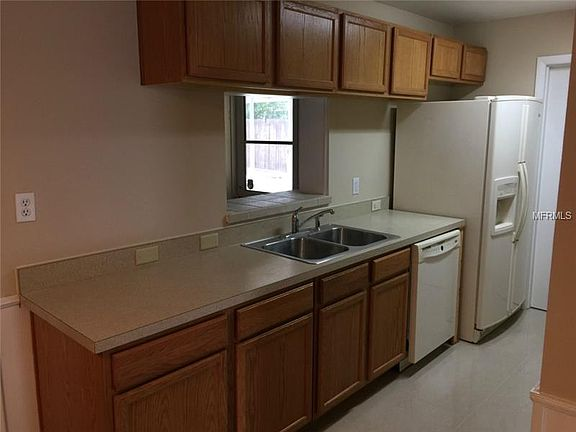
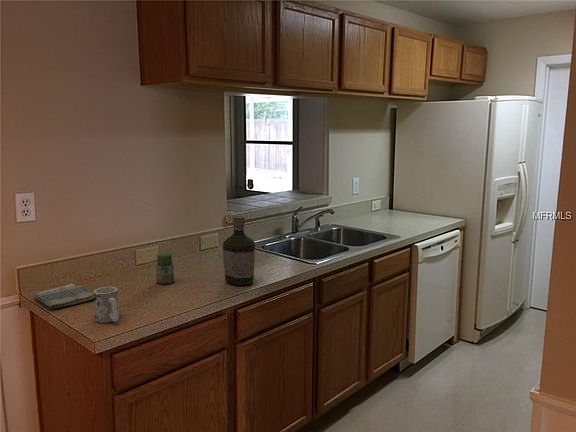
+ jar (164, 268)
+ bottle (239, 250)
+ mug (108, 305)
+ dish towel (66, 295)
